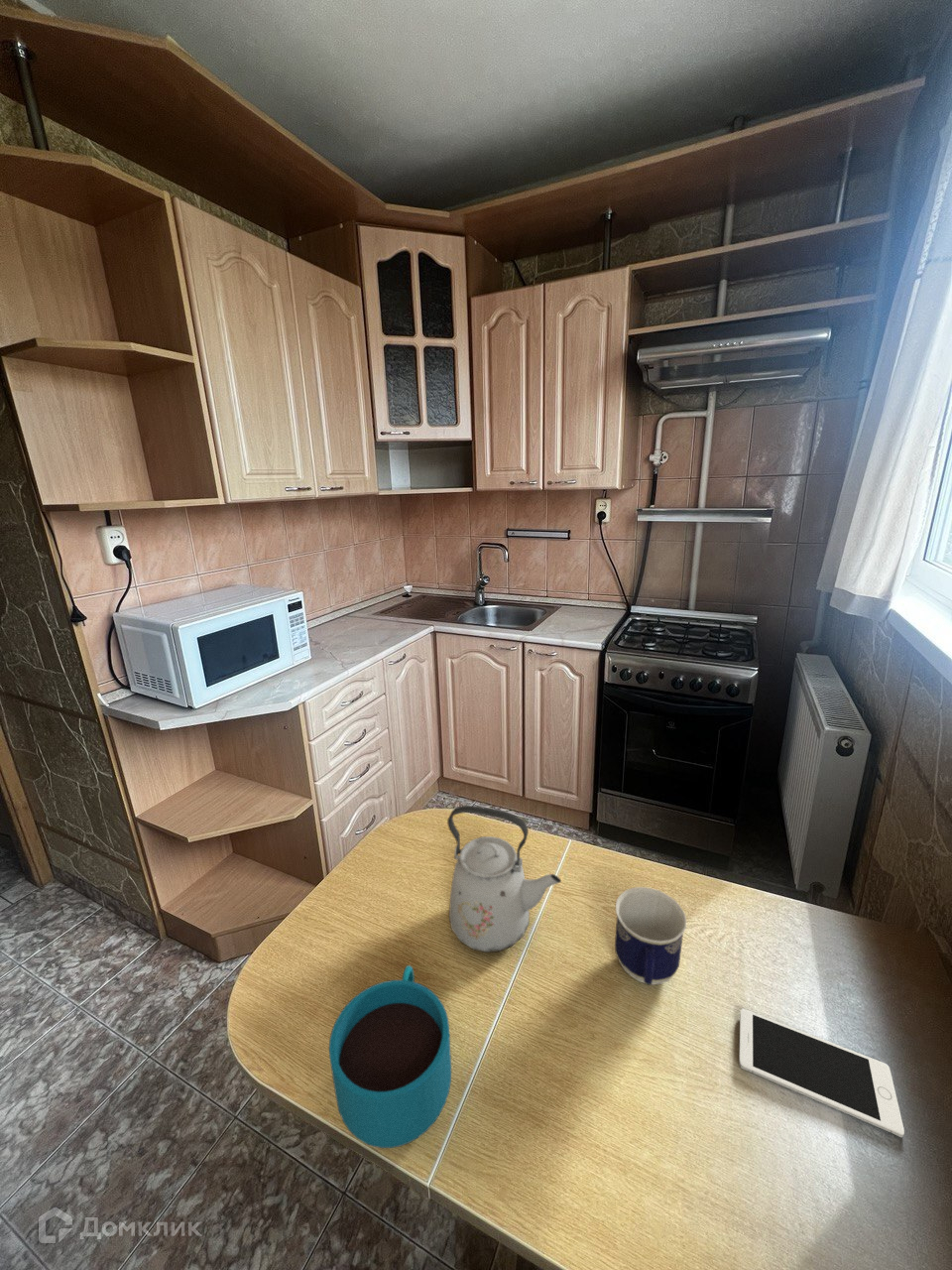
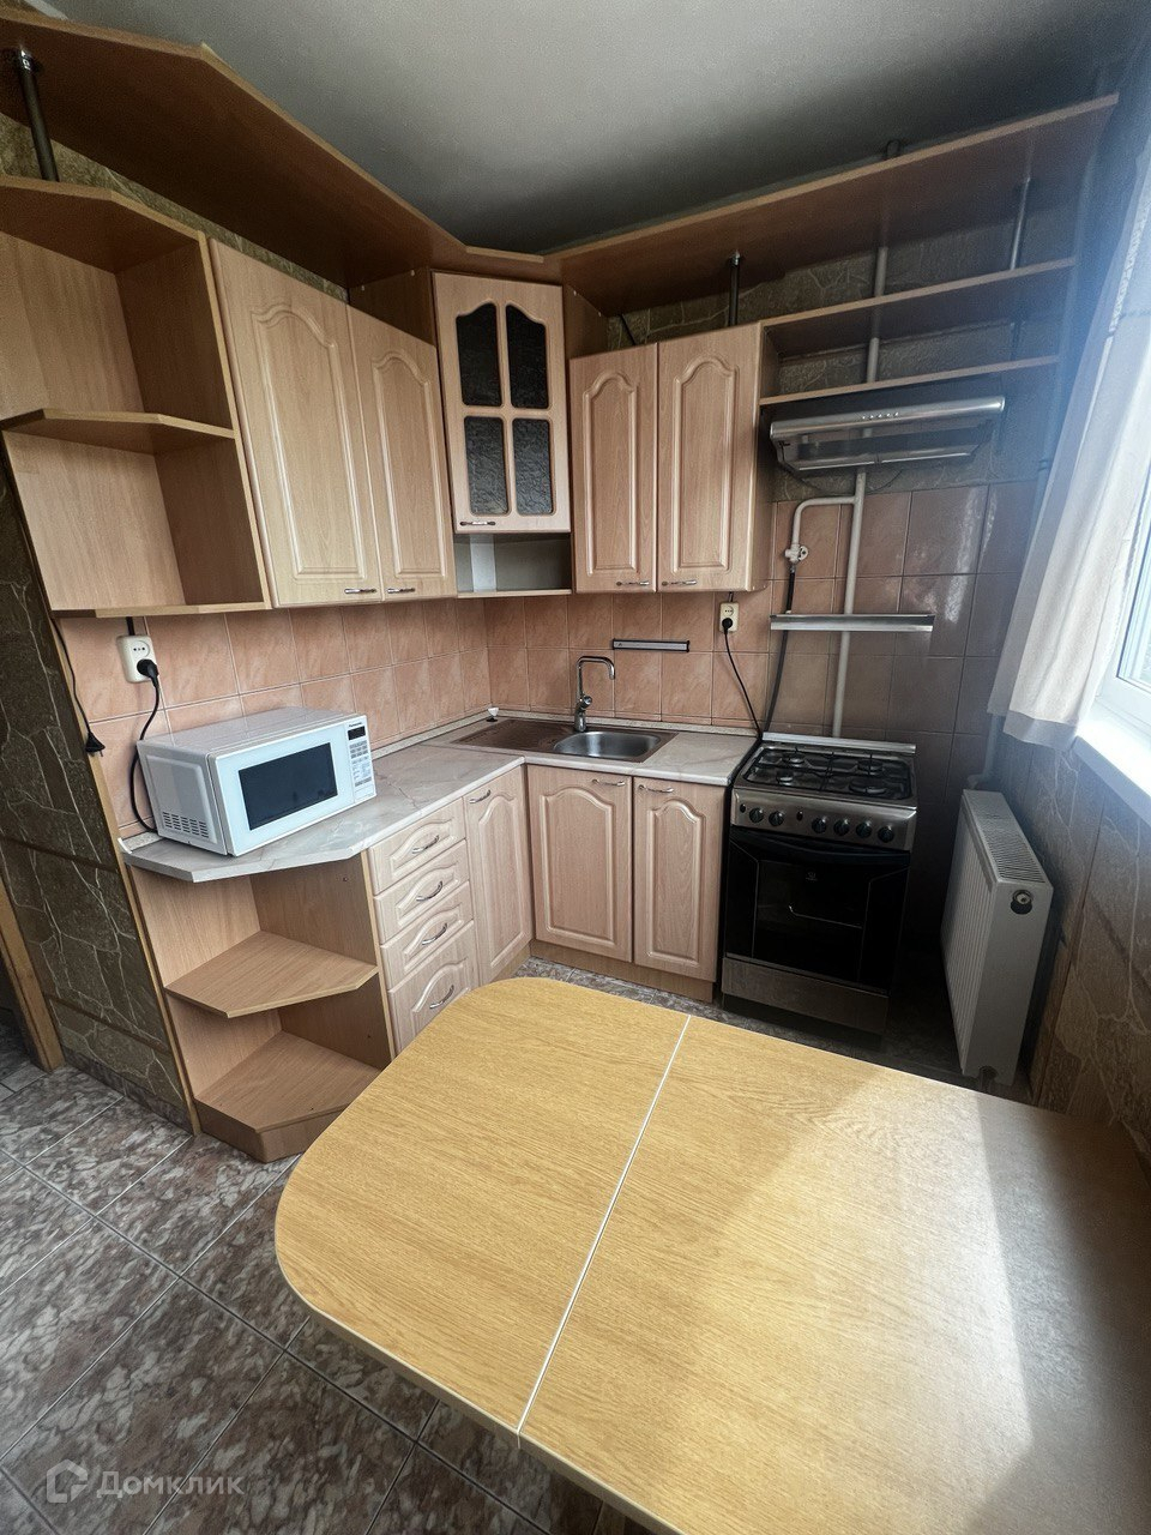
- kettle (503, 872)
- cup (397, 1045)
- cup (648, 948)
- cell phone (813, 1066)
